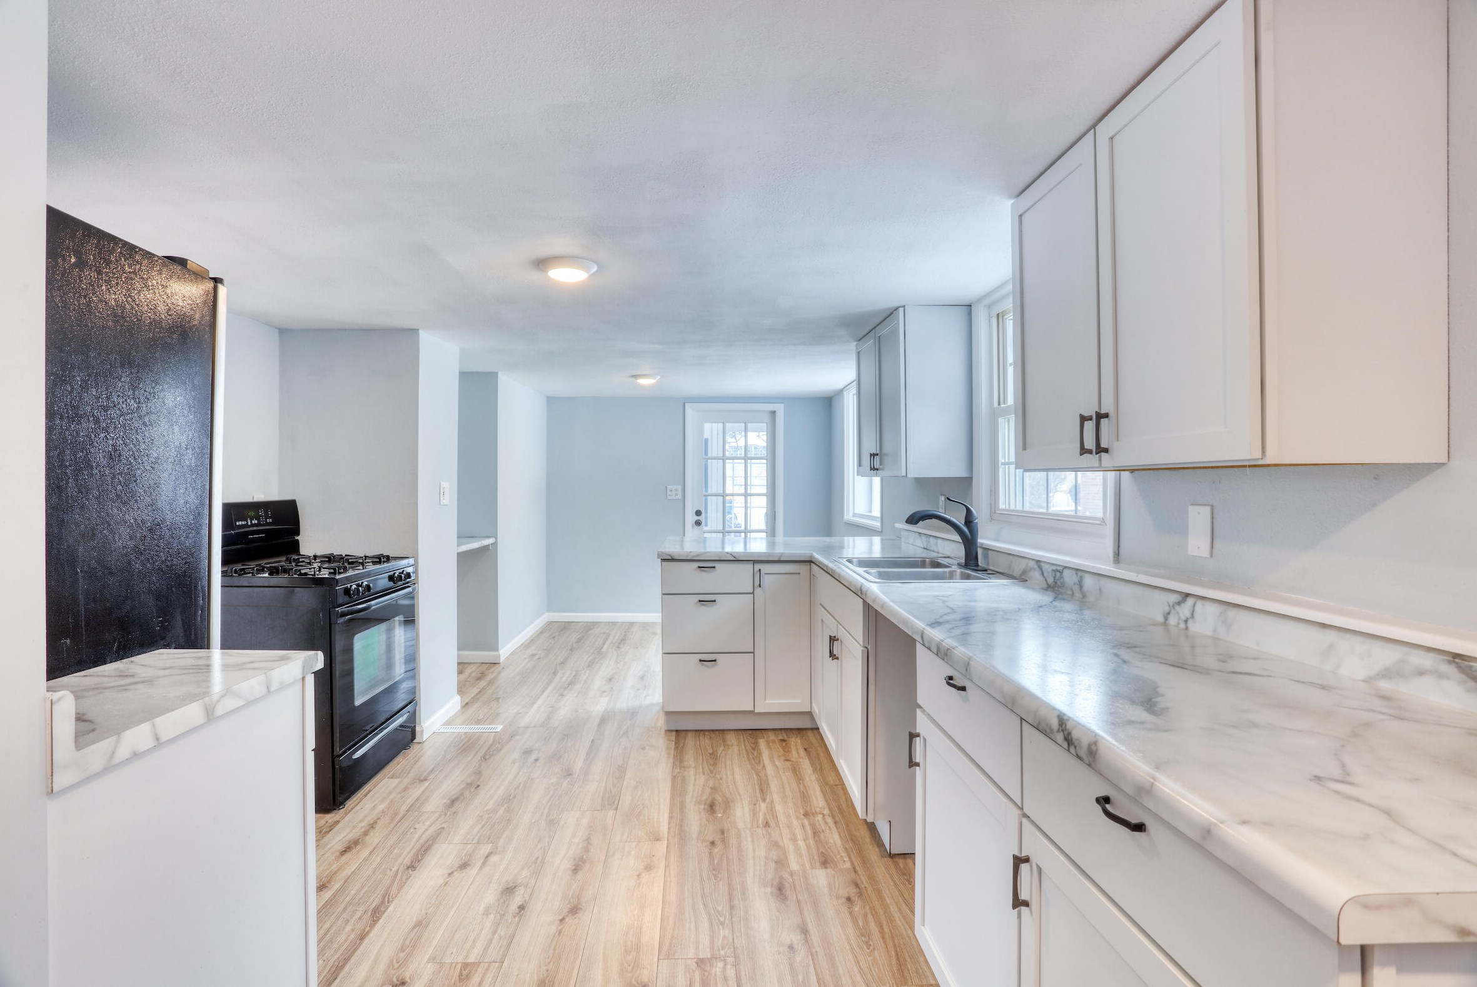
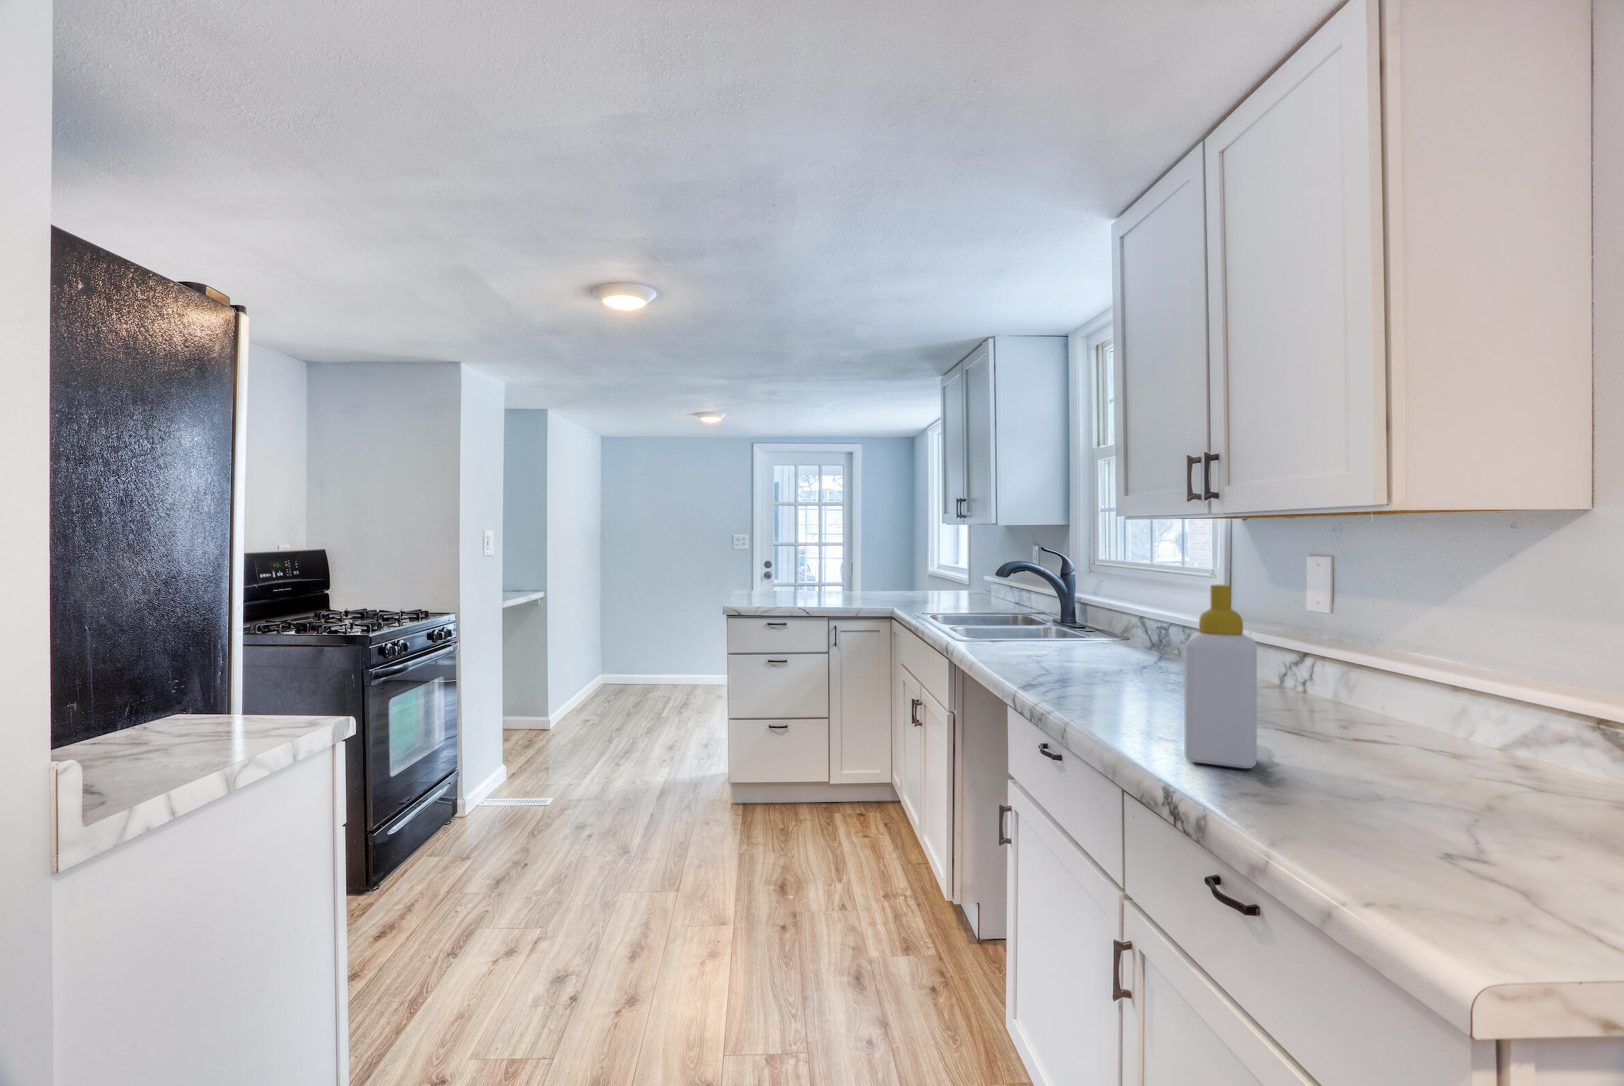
+ soap bottle (1220, 673)
